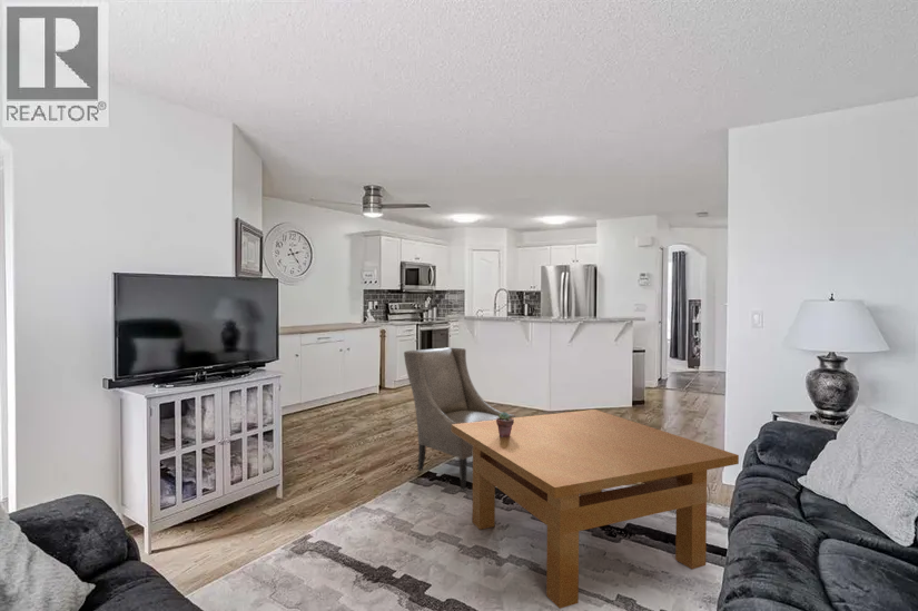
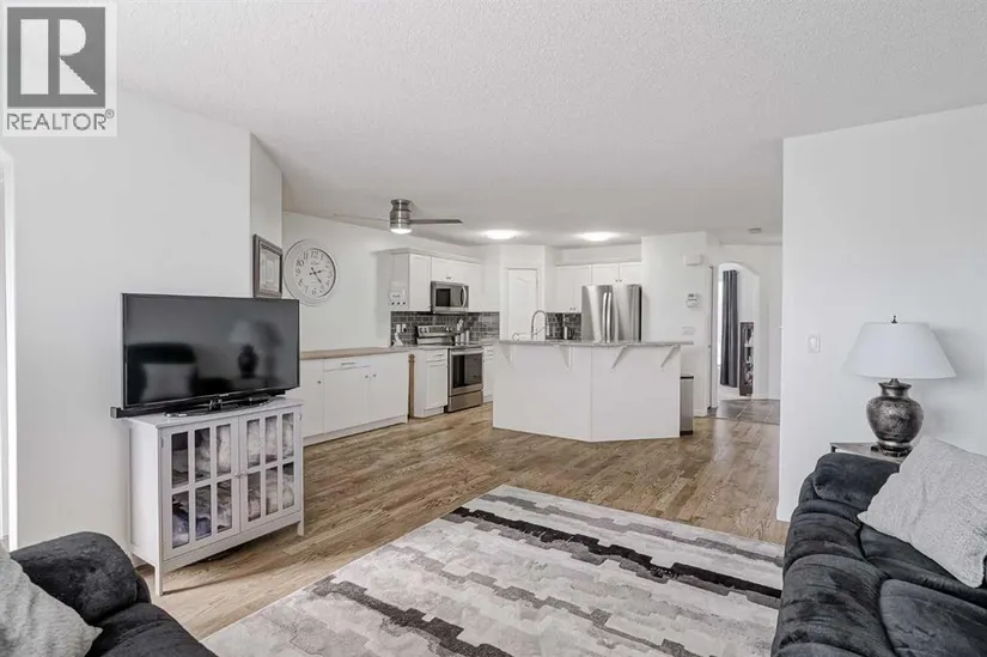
- table (579, 490)
- armchair (458, 410)
- potted succulent (504, 423)
